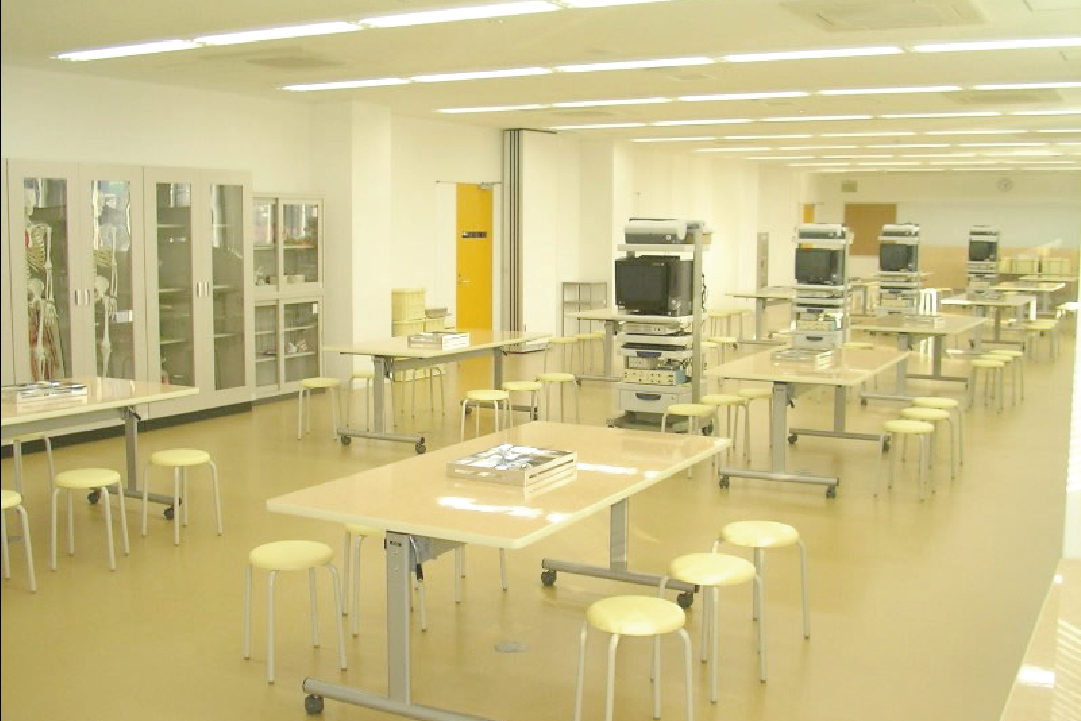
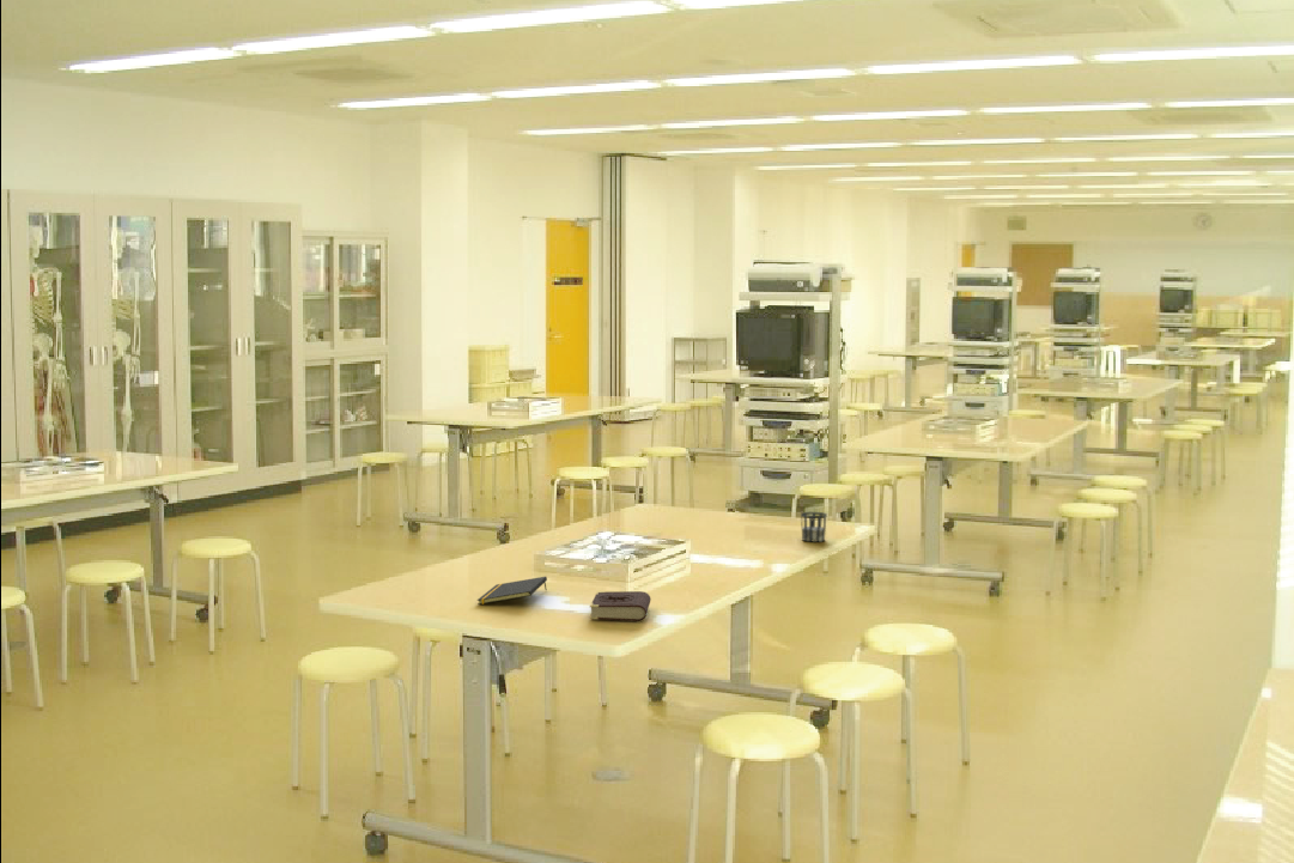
+ cup (813, 527)
+ notepad (512, 590)
+ book (620, 604)
